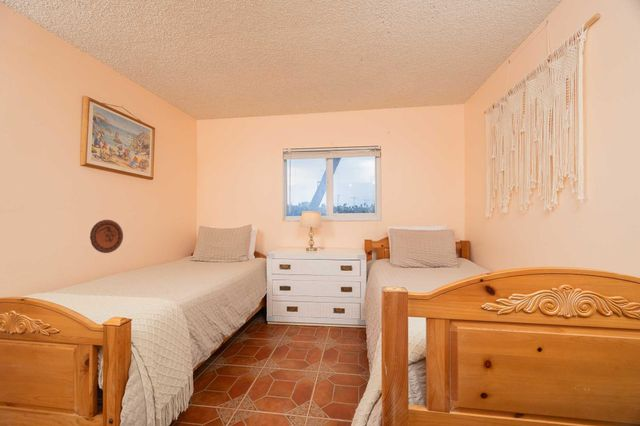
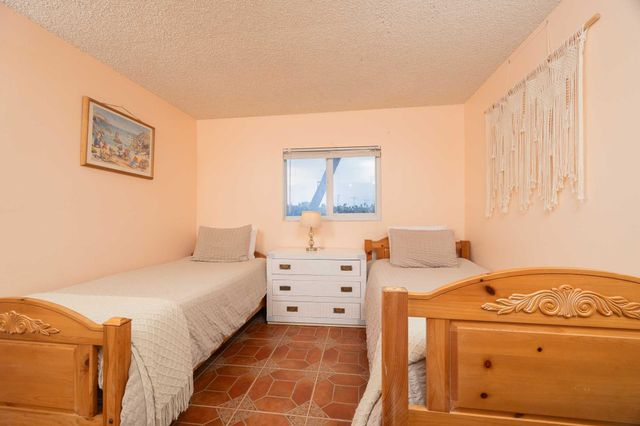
- decorative plate (107, 236)
